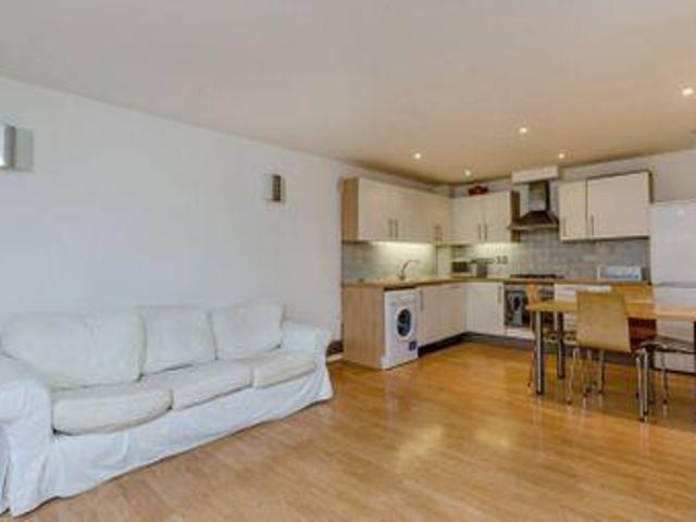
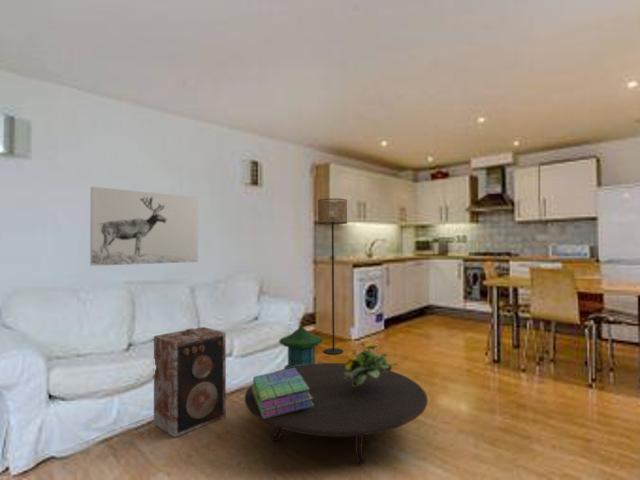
+ flowering plant (370, 365)
+ lantern (301, 352)
+ stack of books (281, 392)
+ table (335, 409)
+ speaker (191, 375)
+ floor lamp (332, 275)
+ wall art (149, 228)
